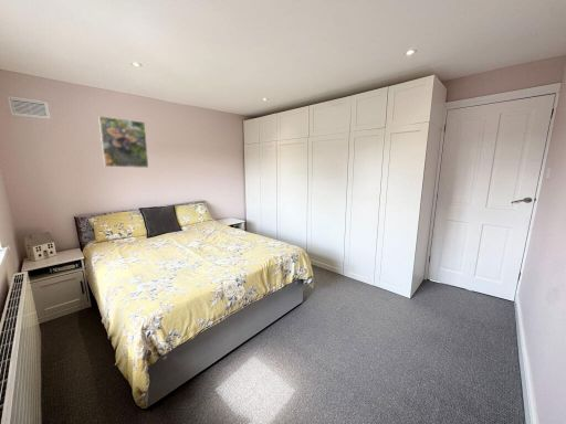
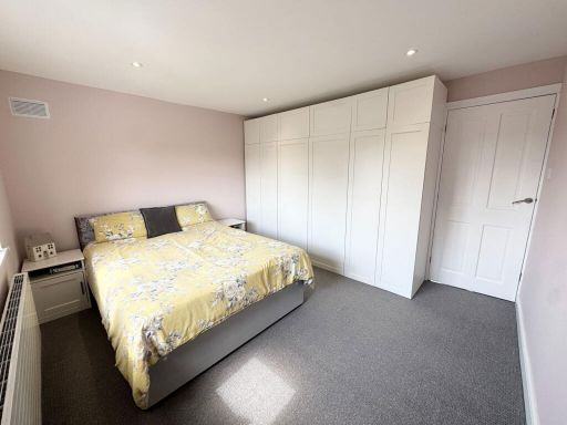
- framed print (125, 144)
